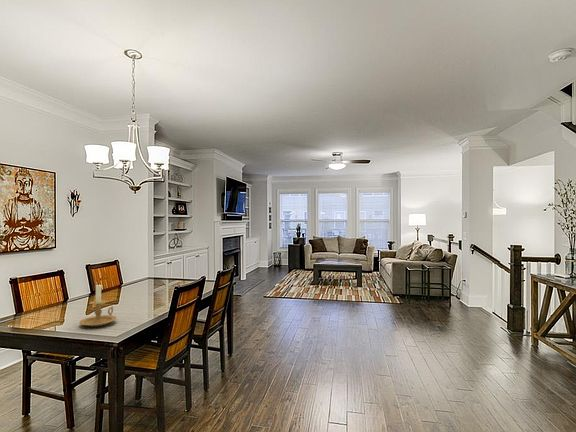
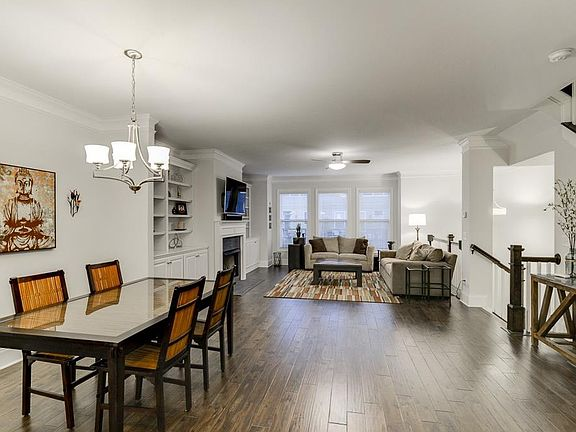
- candle holder (98, 303)
